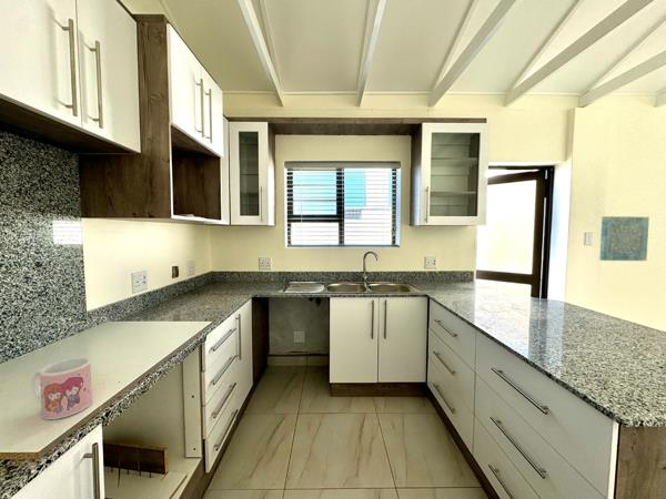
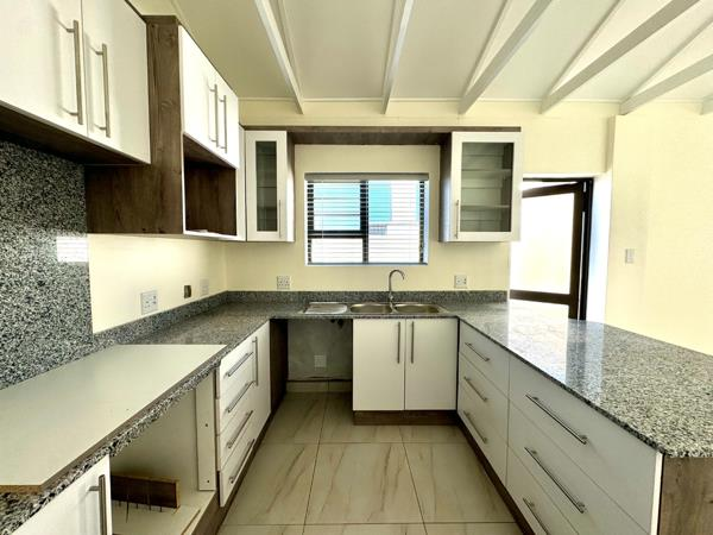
- mug (60, 386)
- wall art (624, 238)
